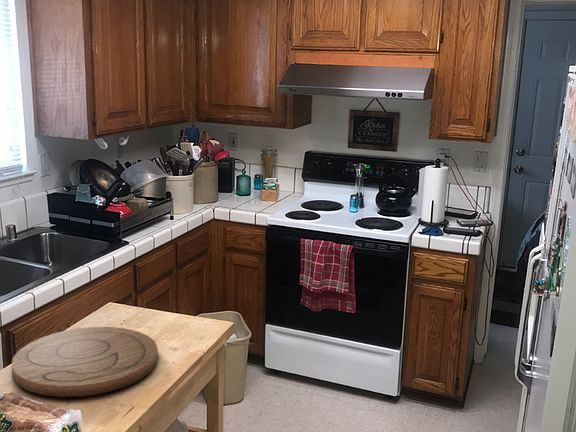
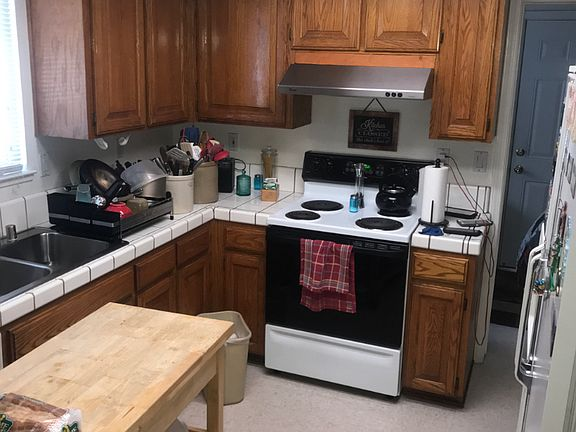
- cutting board (87, 358)
